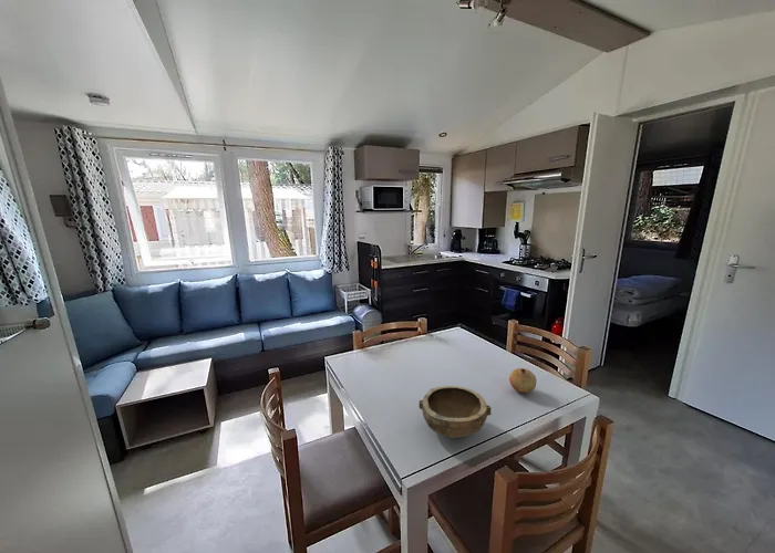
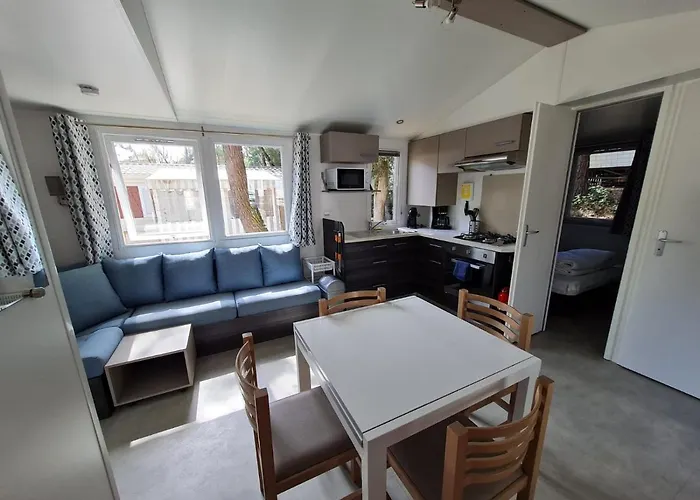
- fruit (523, 378)
- bowl (453, 413)
